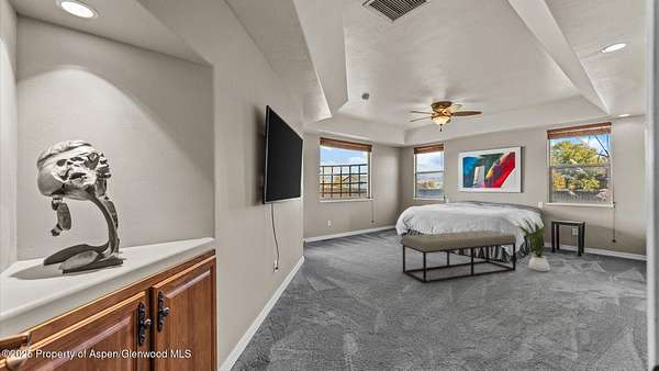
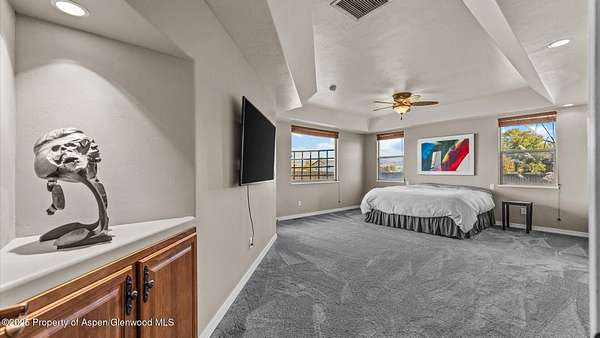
- bench (459, 249)
- house plant (536, 243)
